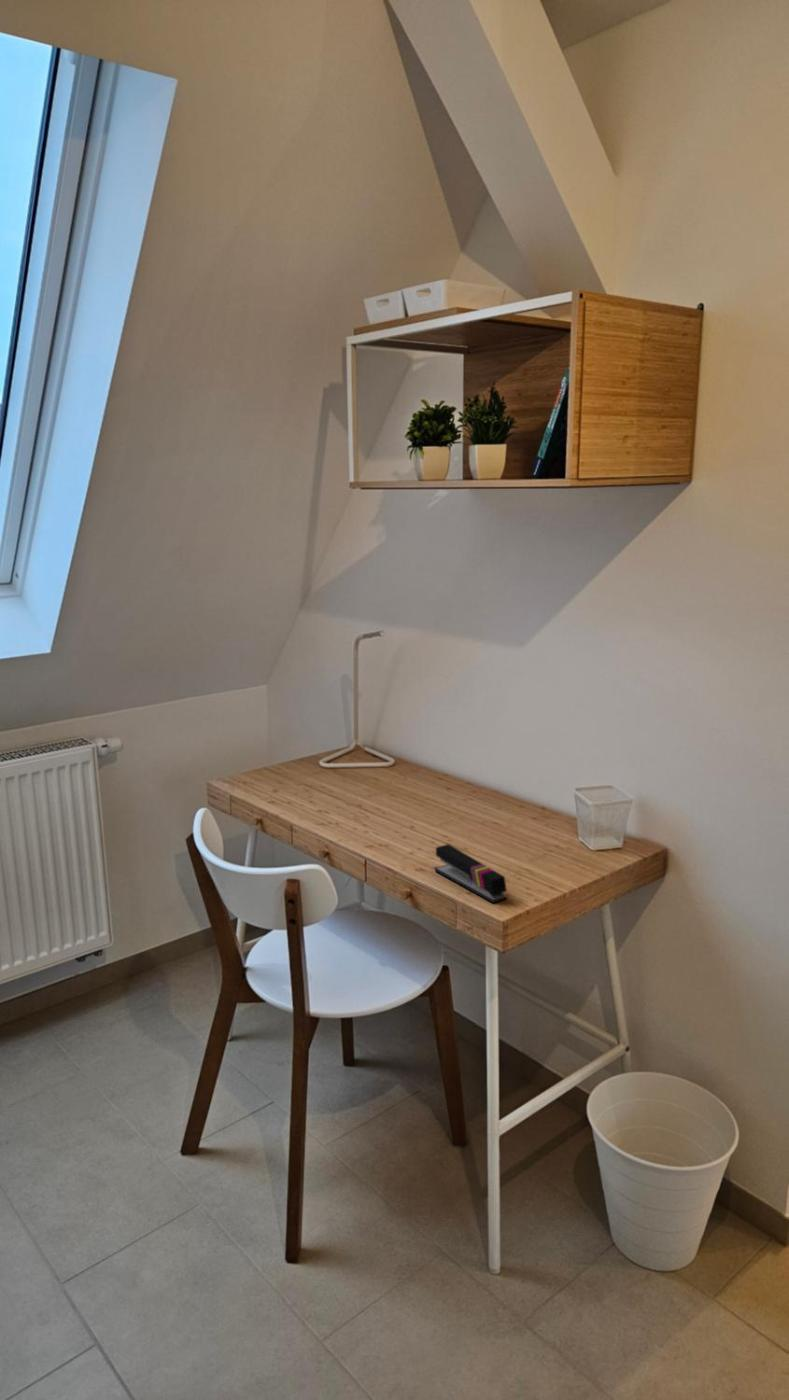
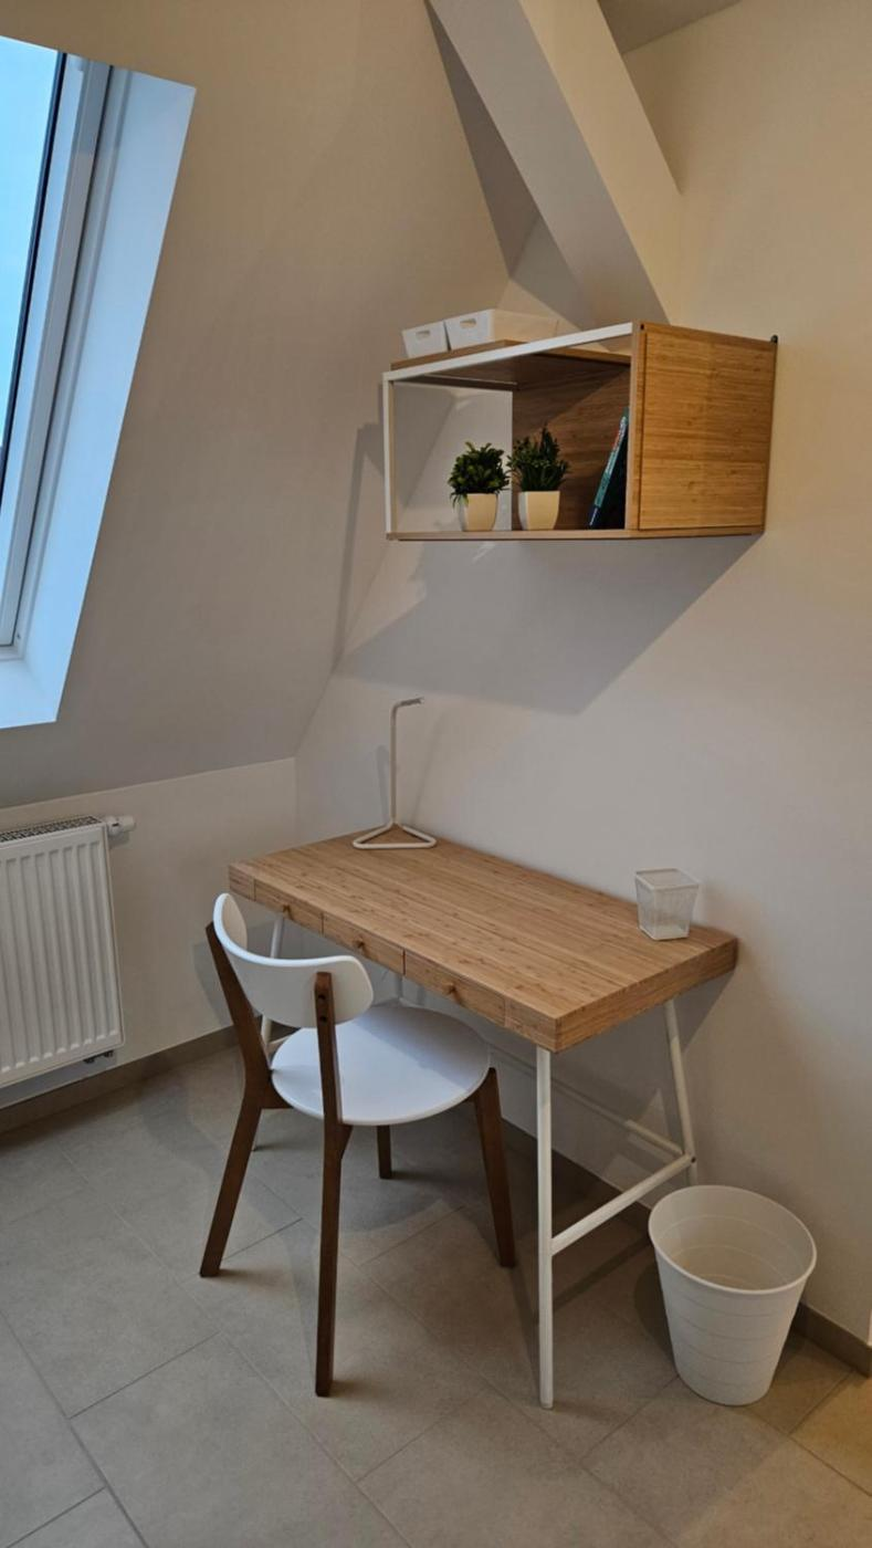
- stapler (469, 871)
